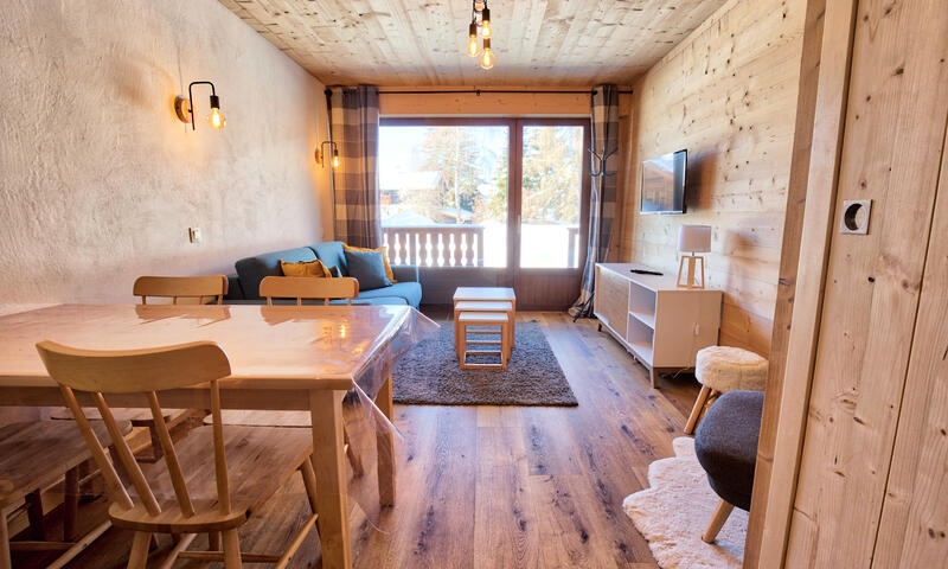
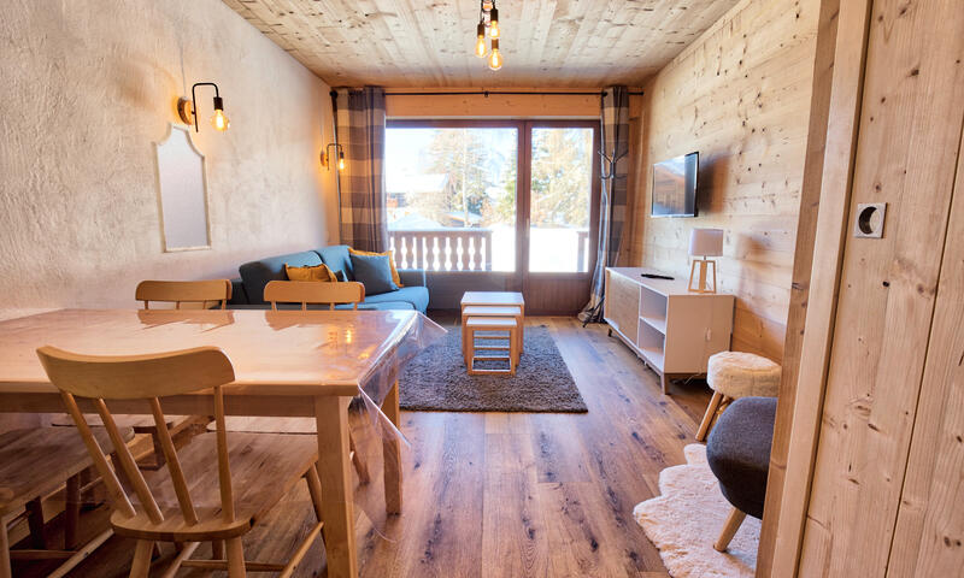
+ home mirror (184, 189)
